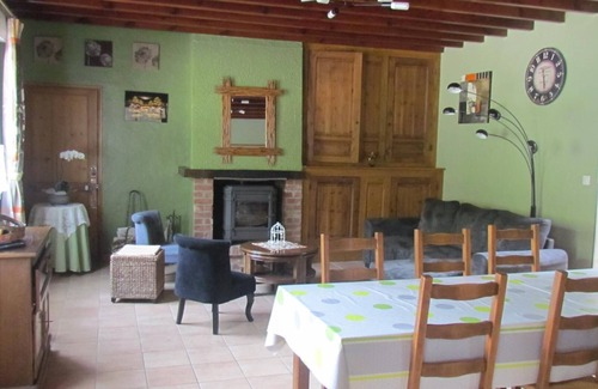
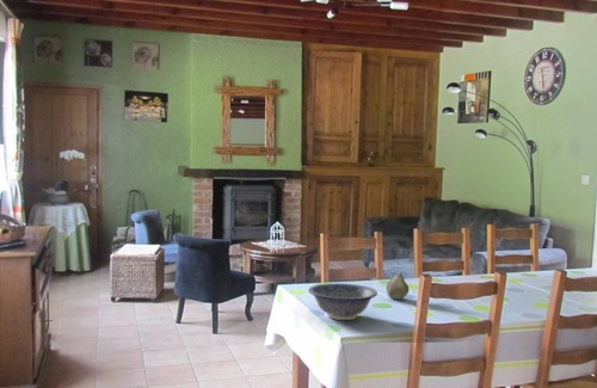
+ fruit (396, 285)
+ decorative bowl (341, 303)
